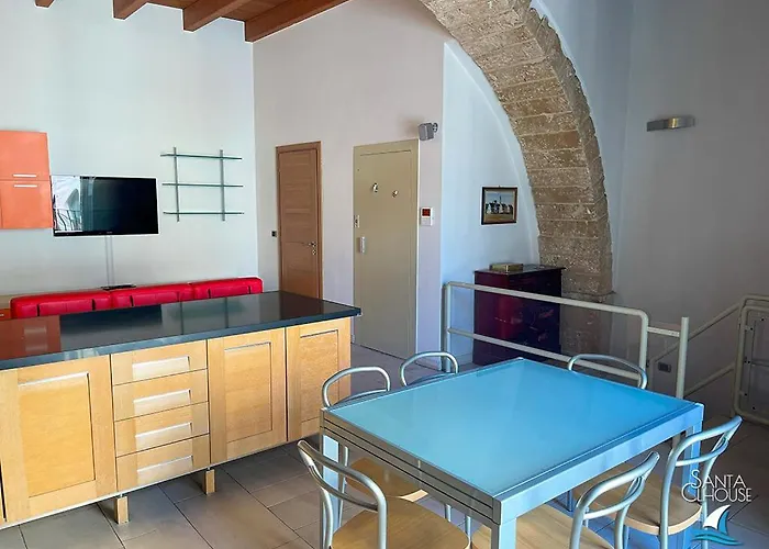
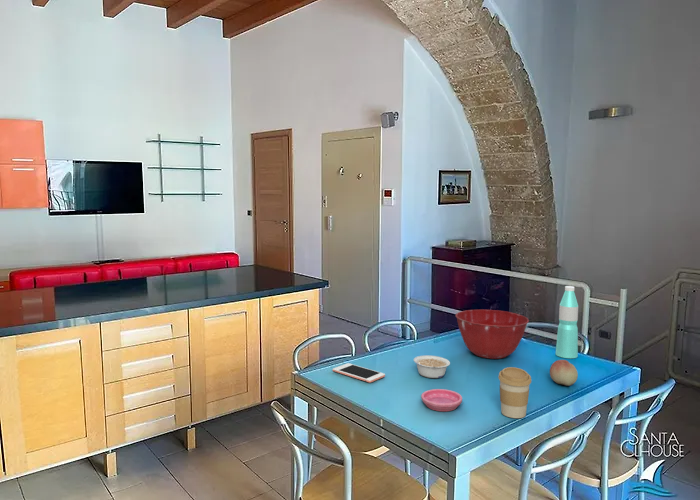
+ fruit (564, 372)
+ saucer (441, 400)
+ coffee cup (514, 392)
+ water bottle (568, 321)
+ mixing bowl (491, 335)
+ legume (432, 366)
+ cell phone (358, 372)
